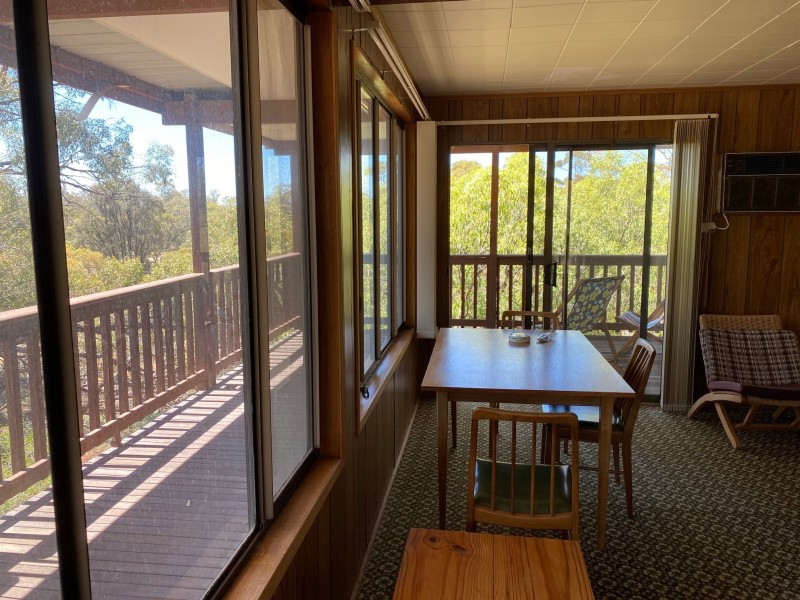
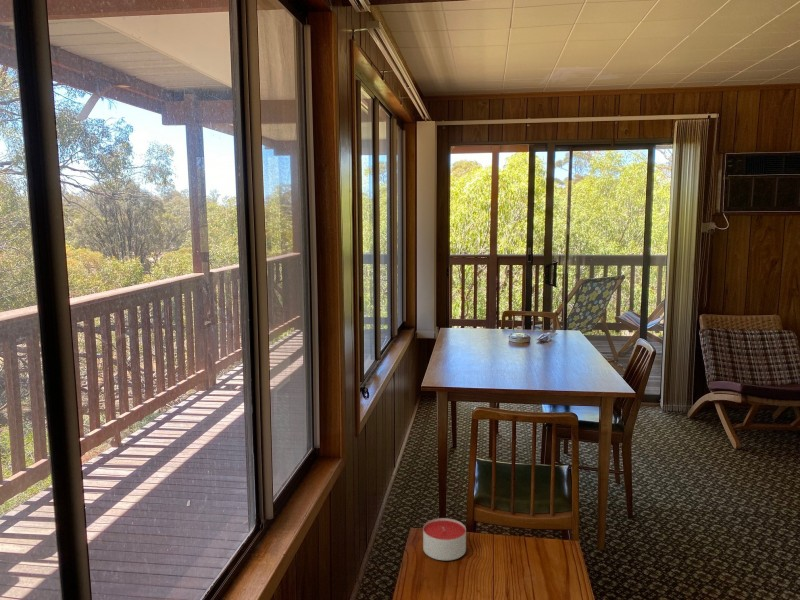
+ candle (444, 538)
